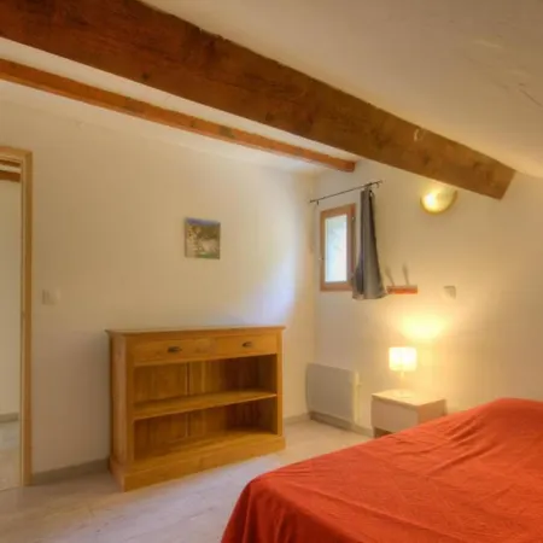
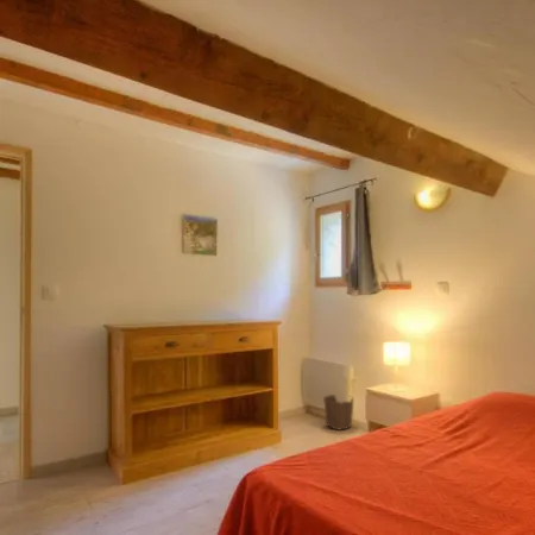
+ waste basket (338, 411)
